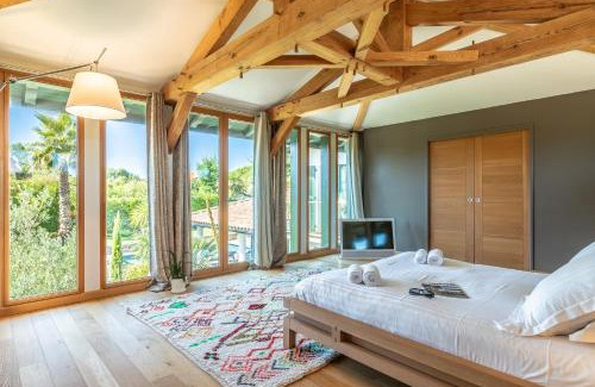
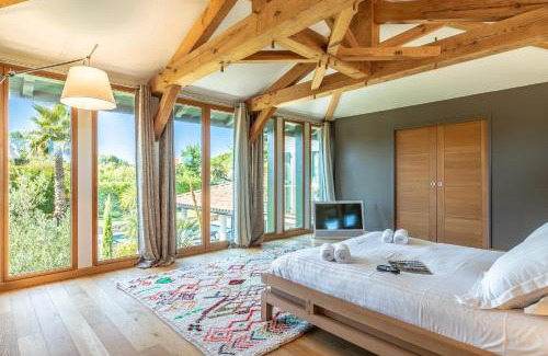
- house plant (177, 270)
